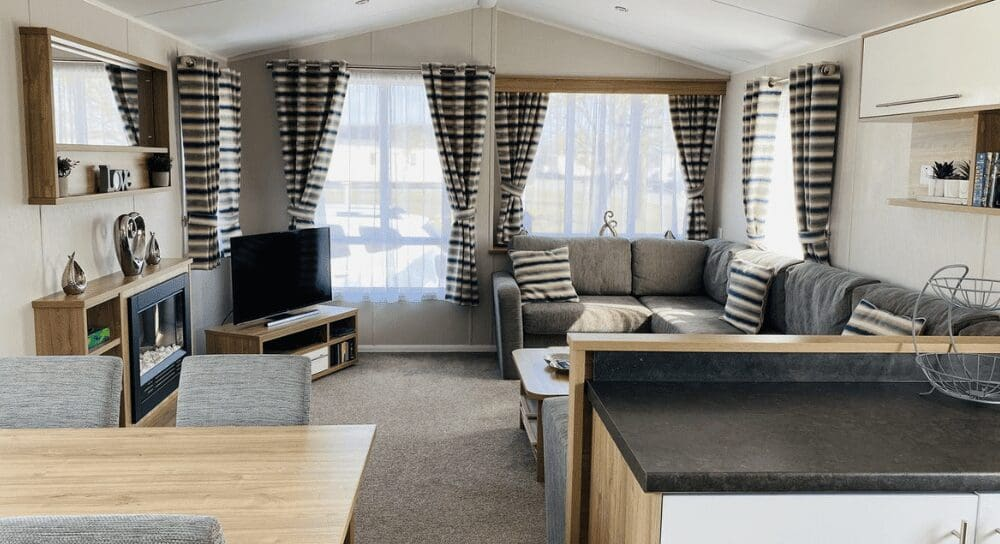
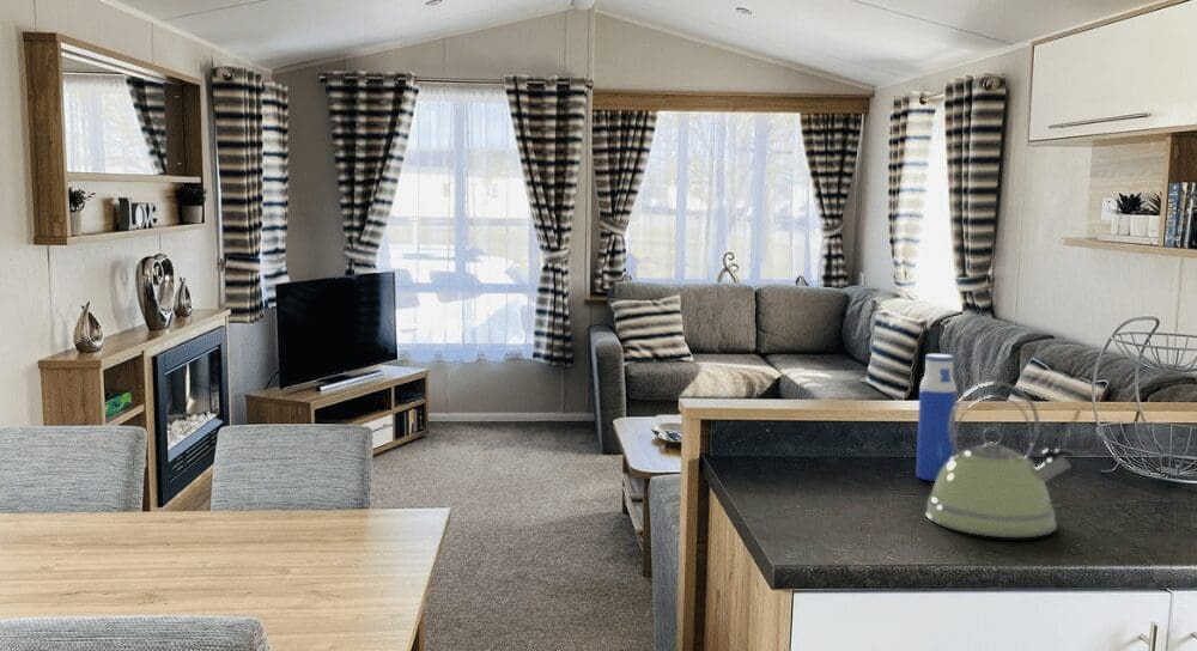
+ water bottle (936, 416)
+ kettle (1001, 450)
